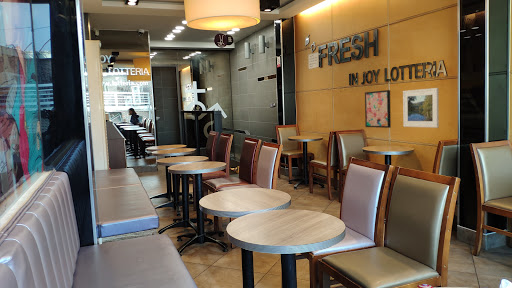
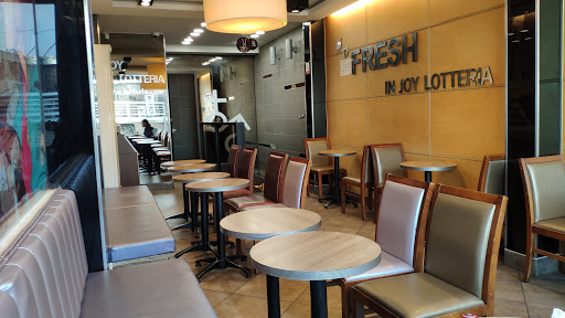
- wall art (377, 109)
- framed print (419, 108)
